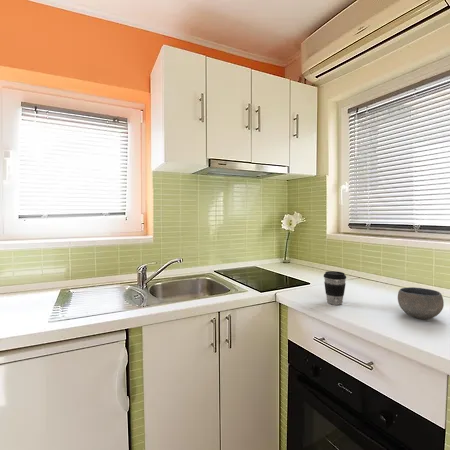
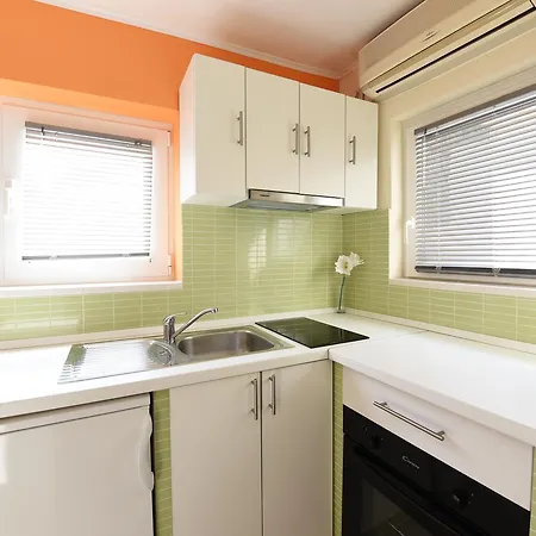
- coffee cup (334, 287)
- bowl (419, 303)
